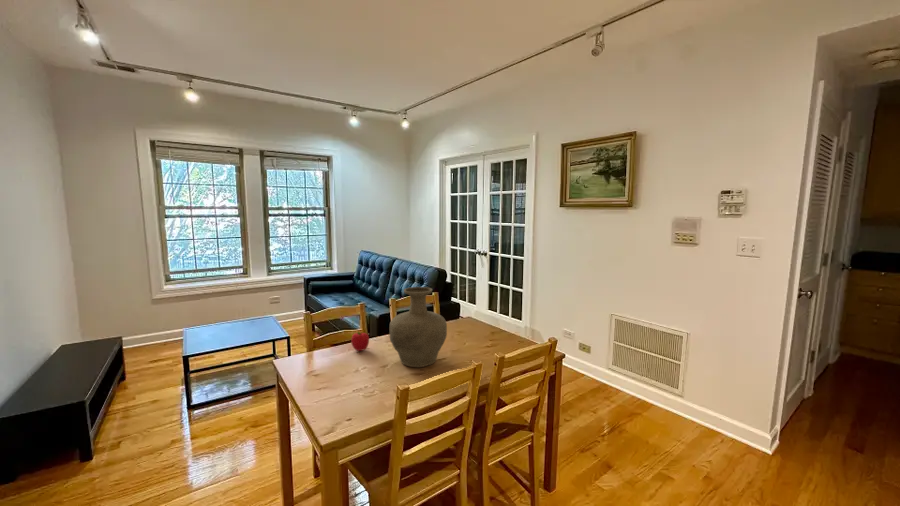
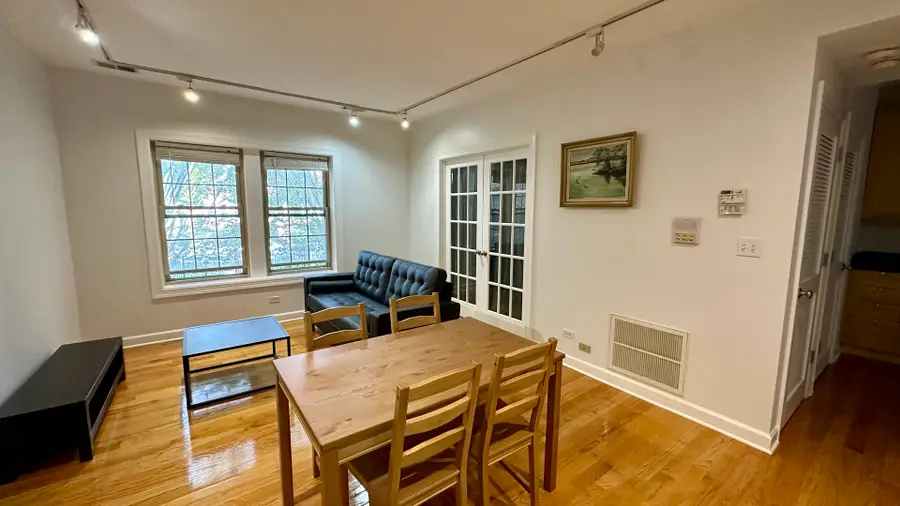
- vase (418, 325)
- fruit (360, 340)
